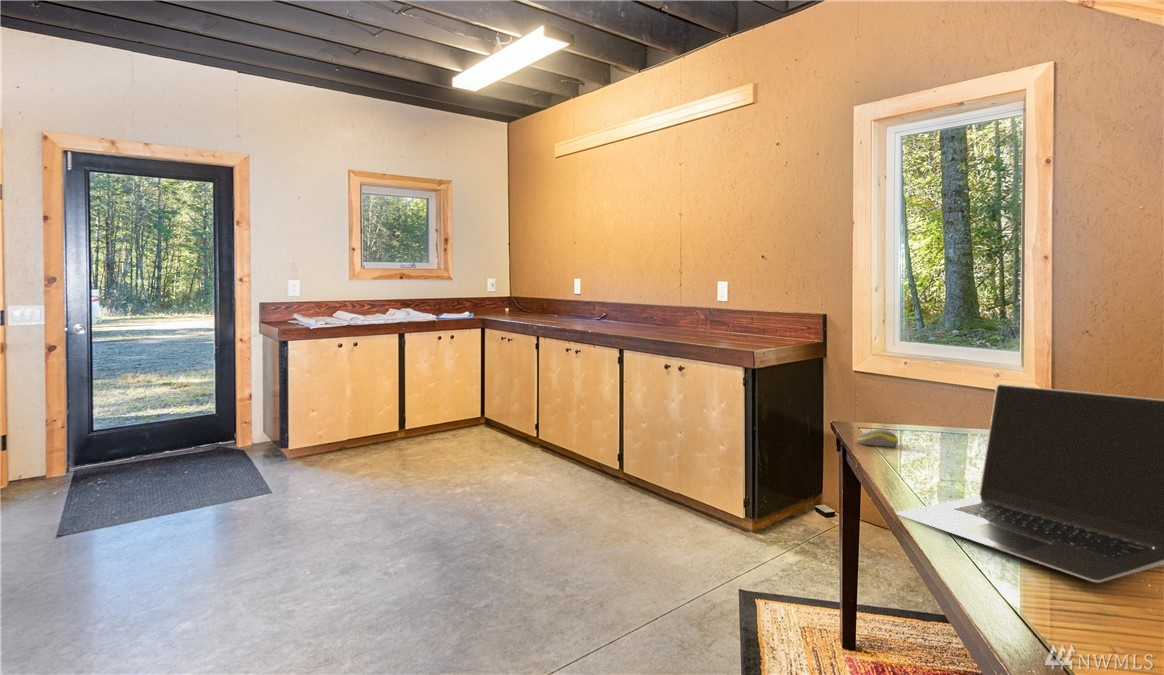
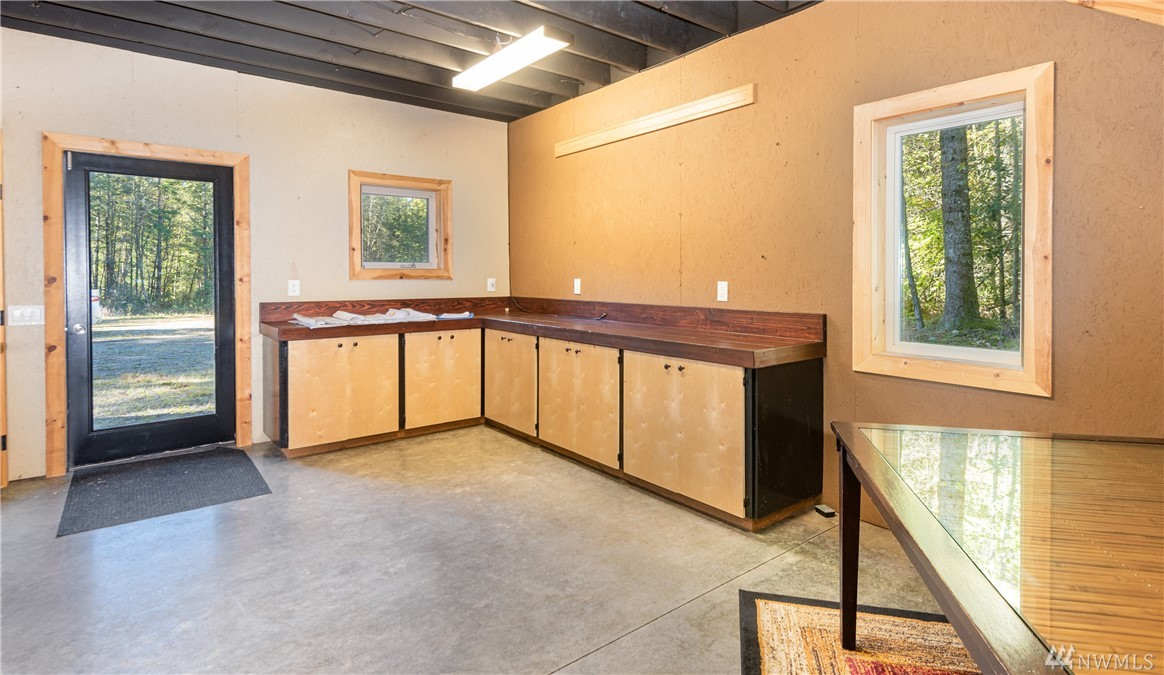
- computer mouse (877, 436)
- laptop (1037, 464)
